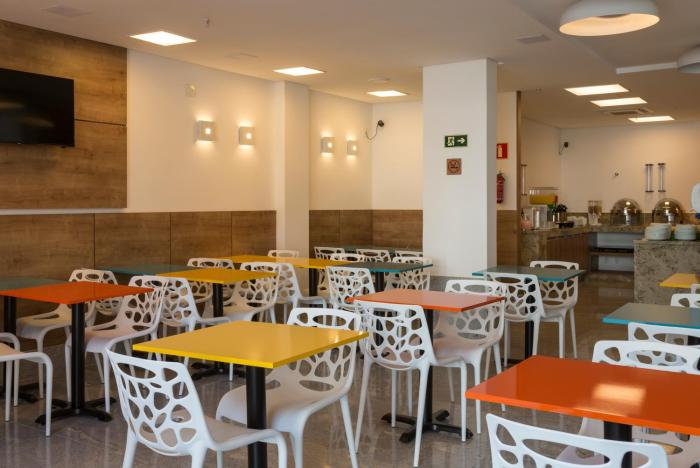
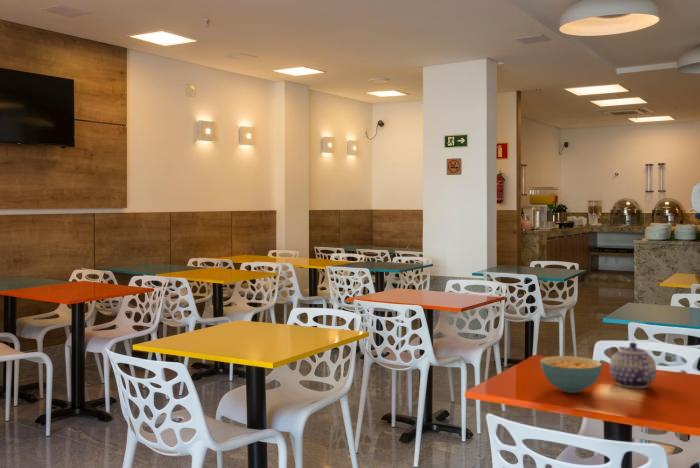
+ cereal bowl (570, 376)
+ teapot (632, 363)
